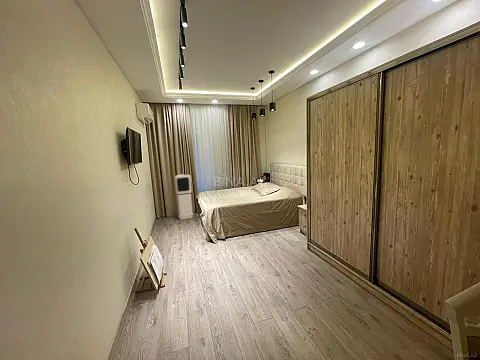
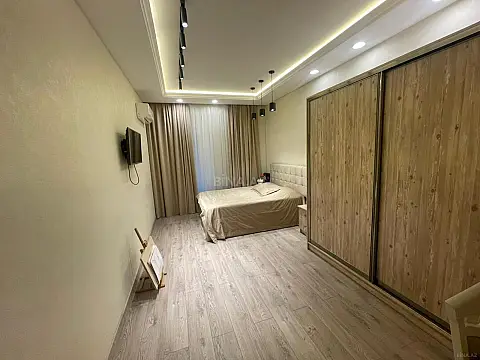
- air purifier (183, 196)
